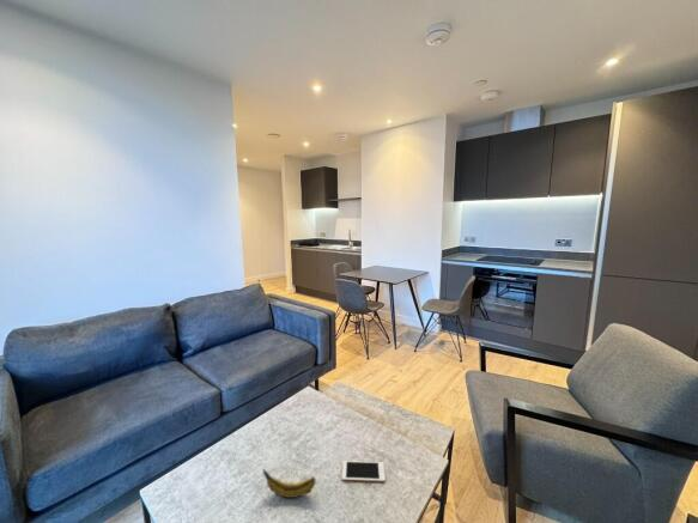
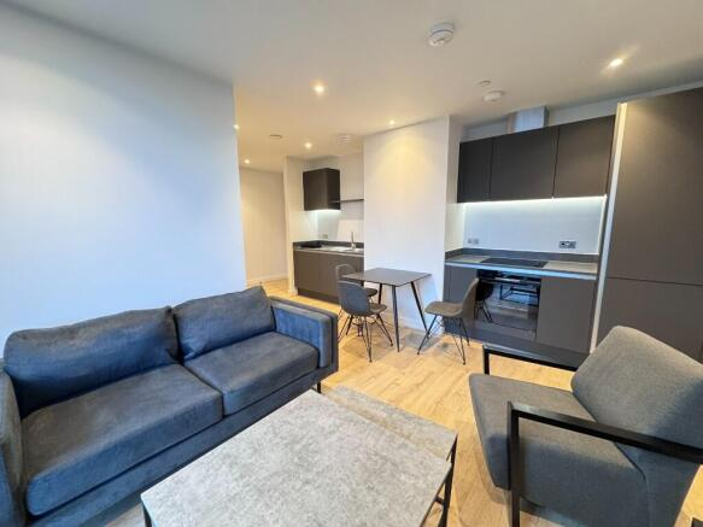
- cell phone (363, 470)
- banana (289, 482)
